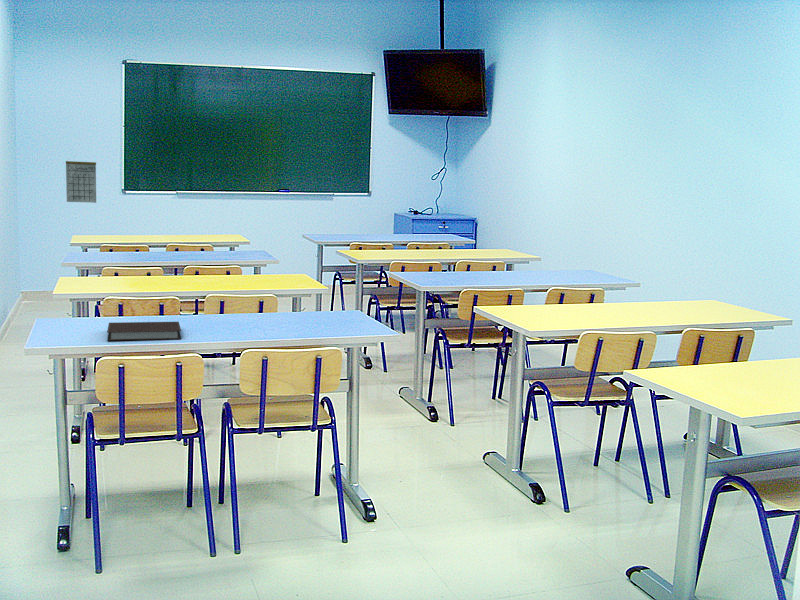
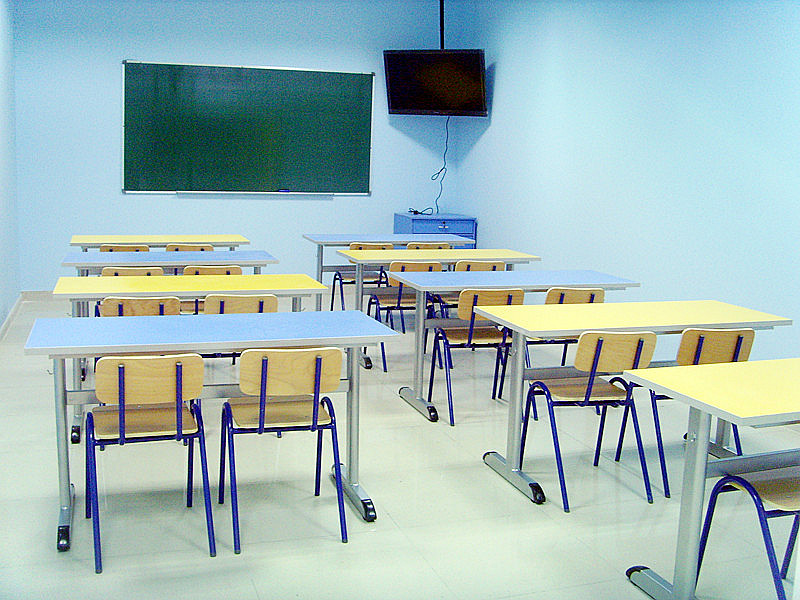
- notebook (144, 330)
- calendar (81, 177)
